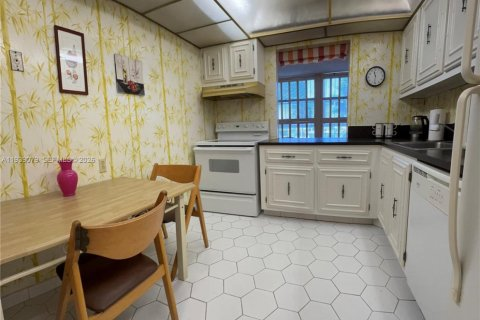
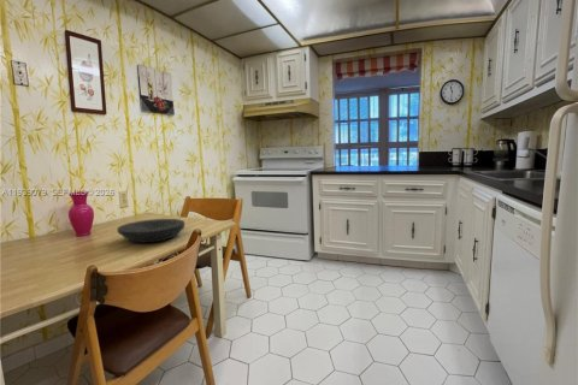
+ plate (153, 231)
